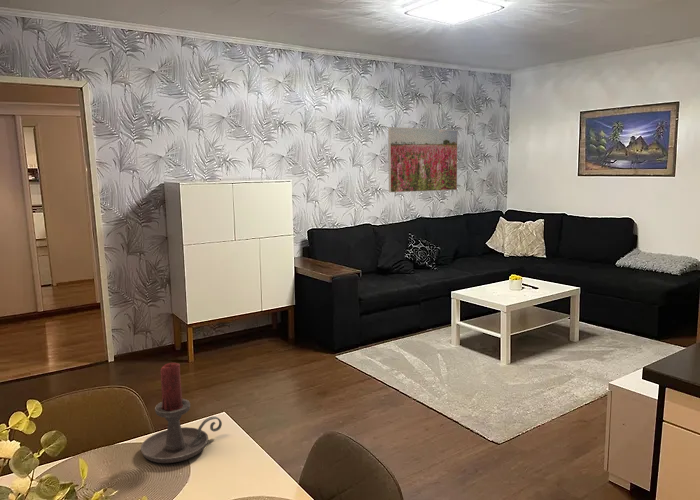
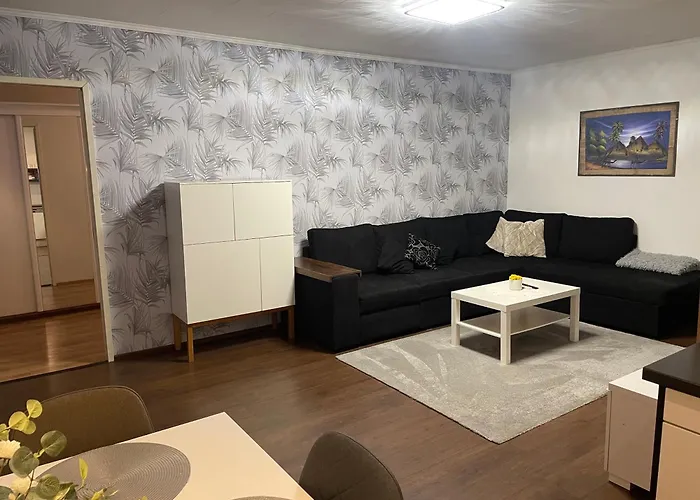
- candle holder (181, 403)
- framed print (424, 160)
